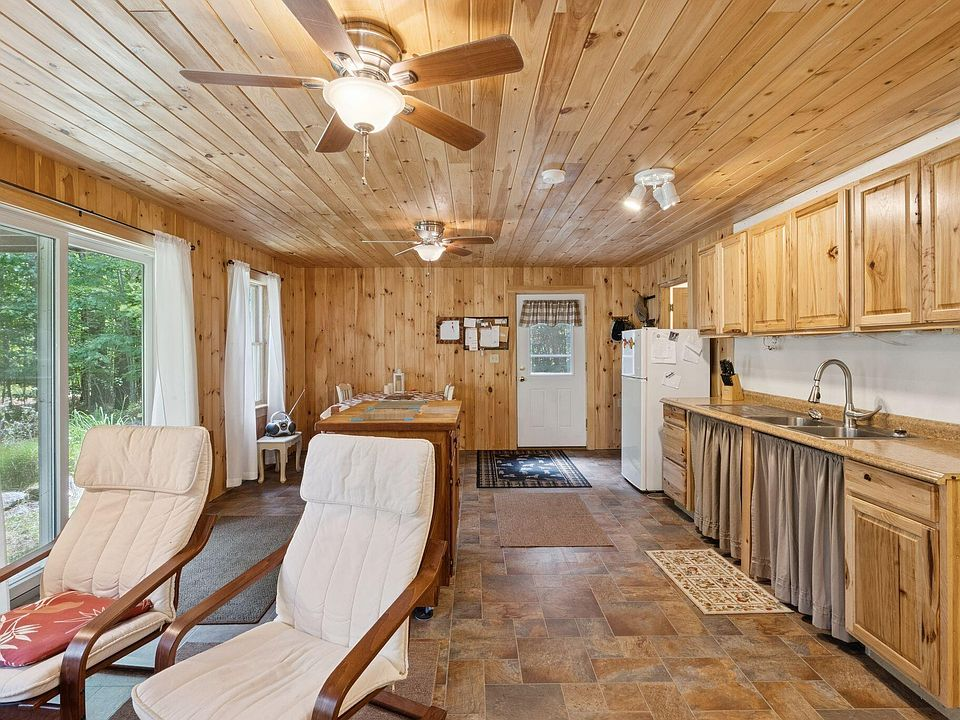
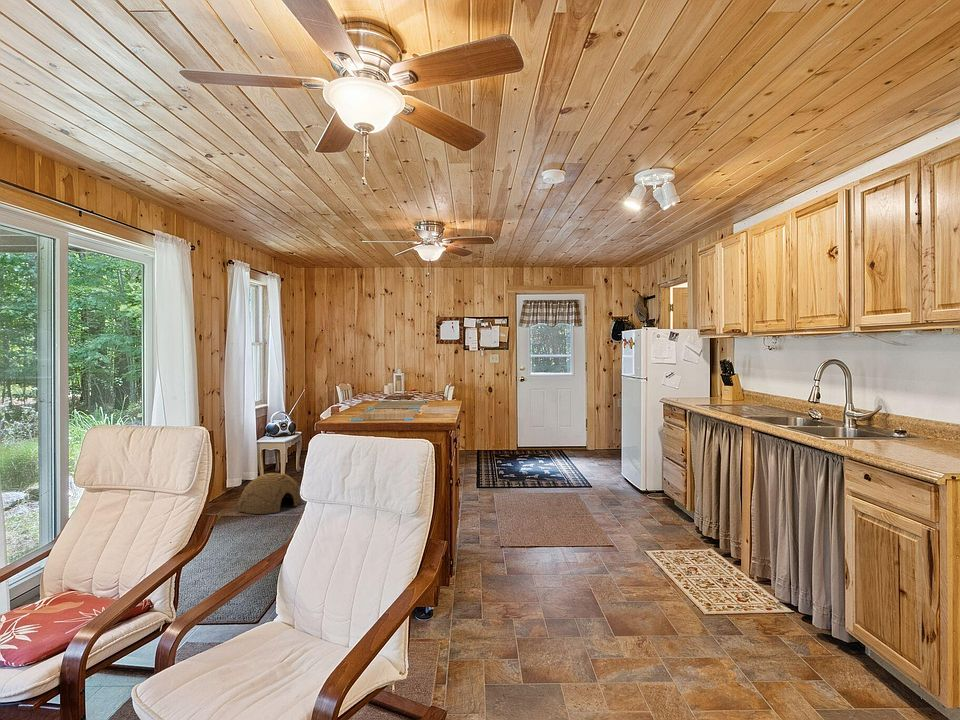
+ woven basket (270, 489)
